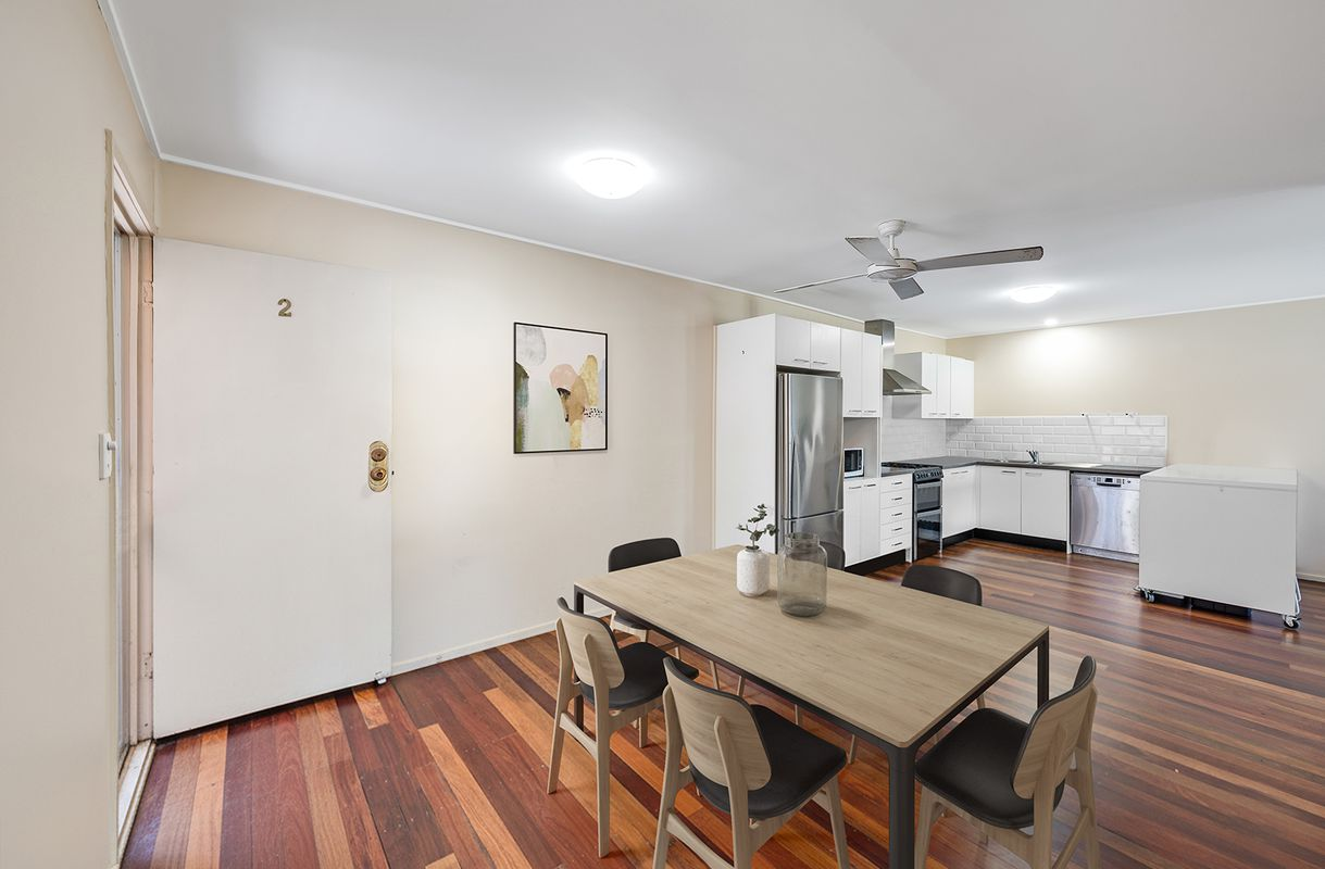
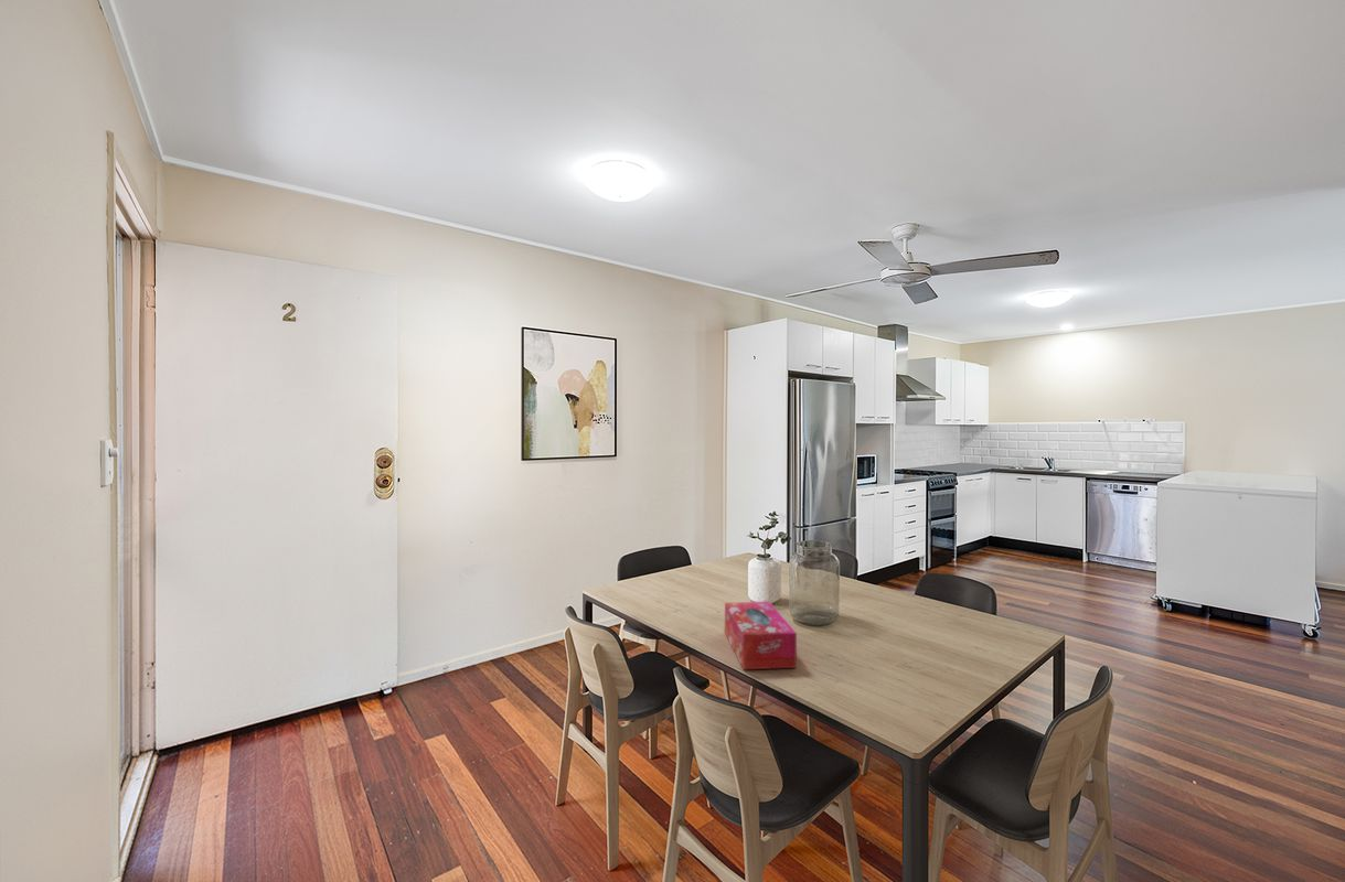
+ tissue box (757, 632)
